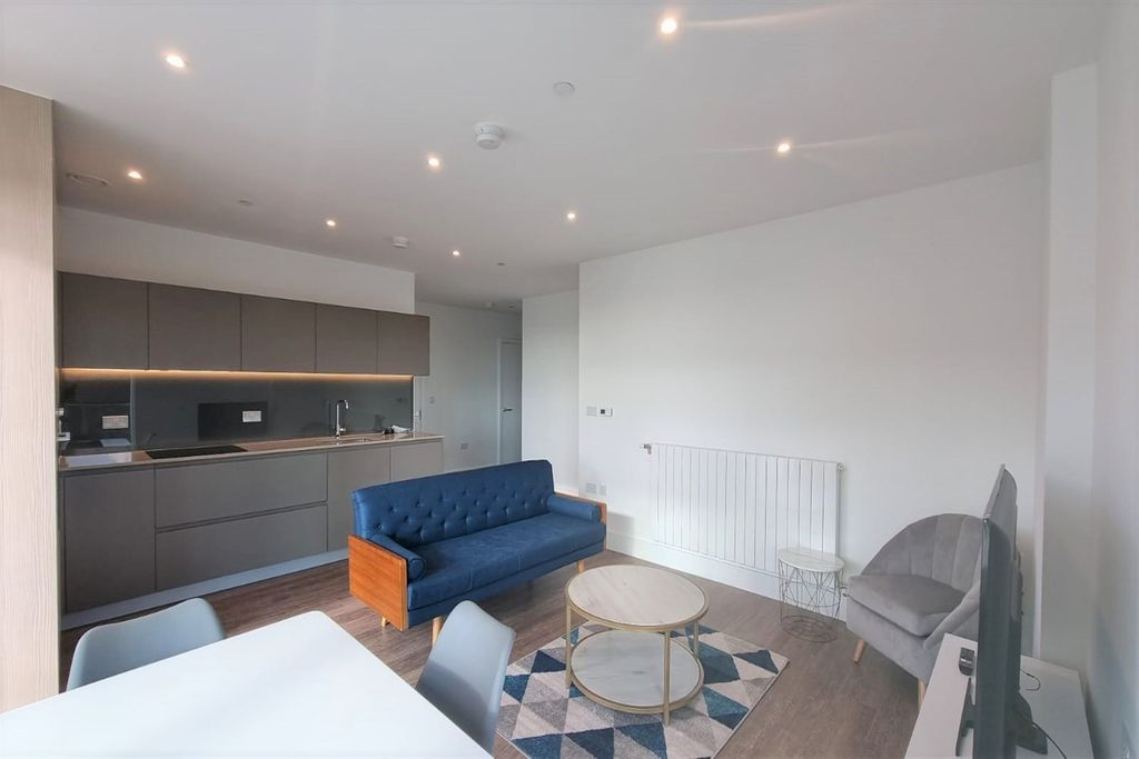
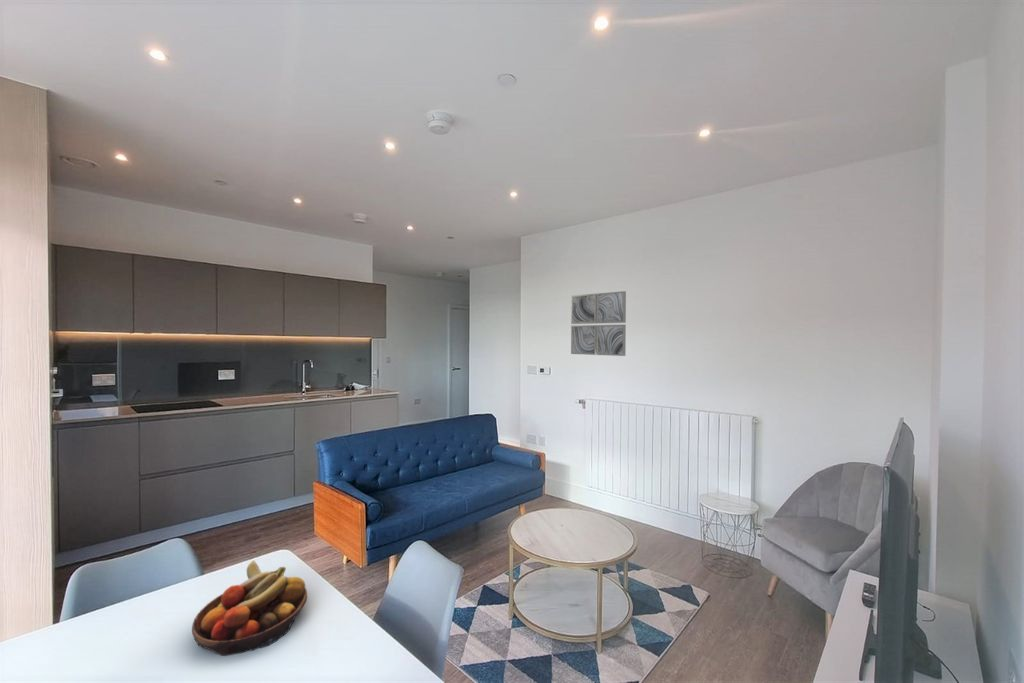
+ wall art (596, 323)
+ fruit bowl (252, 601)
